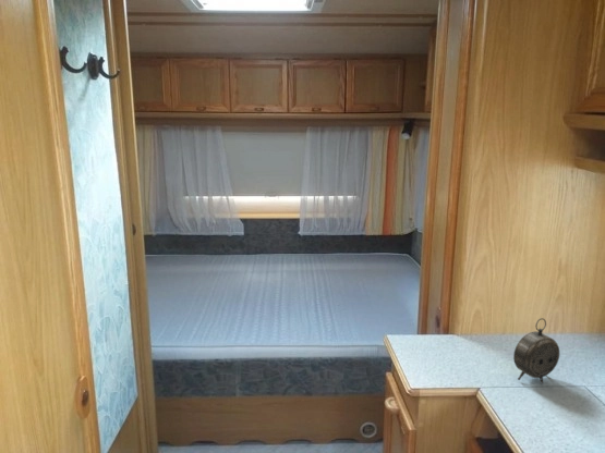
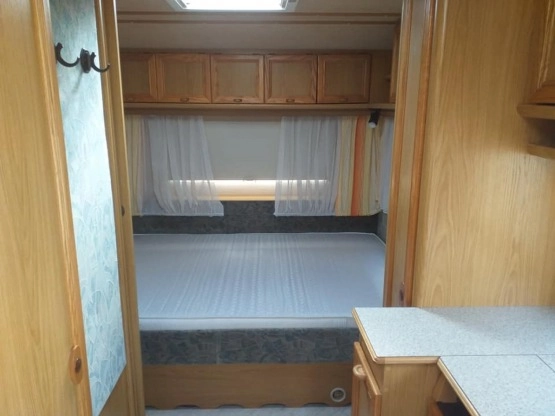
- alarm clock (539, 348)
